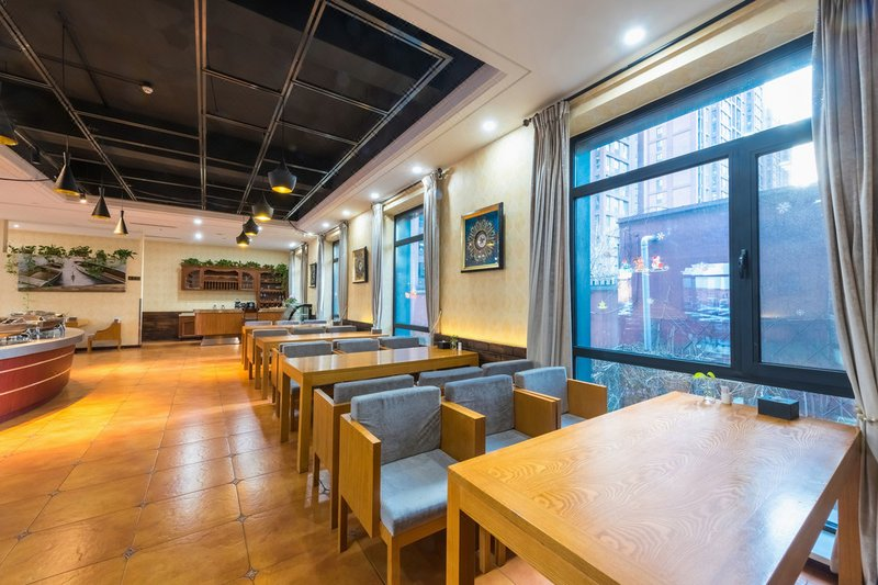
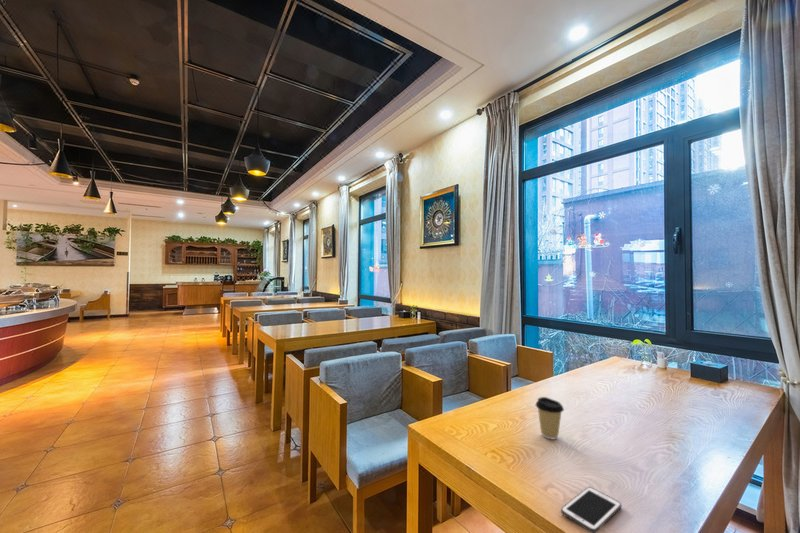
+ coffee cup (549, 418)
+ cell phone (591, 508)
